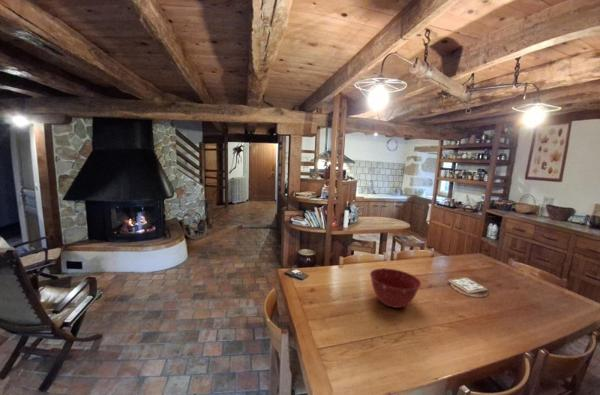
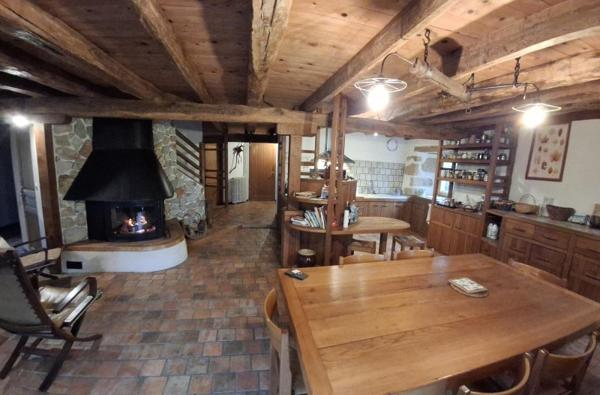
- mixing bowl (393, 289)
